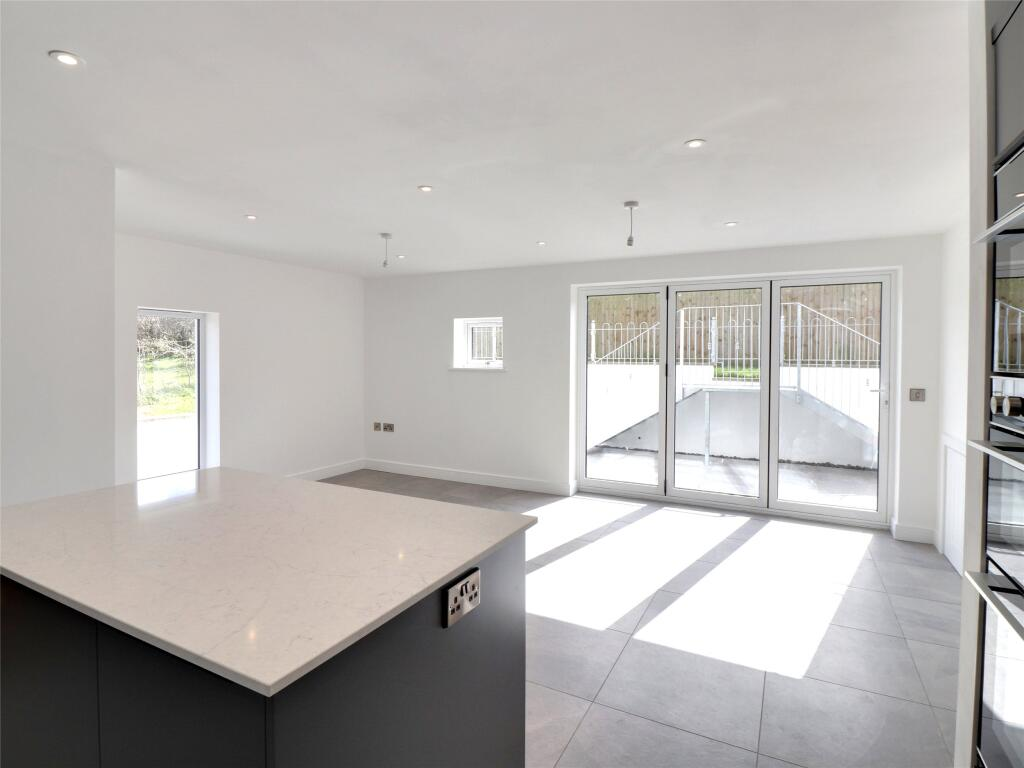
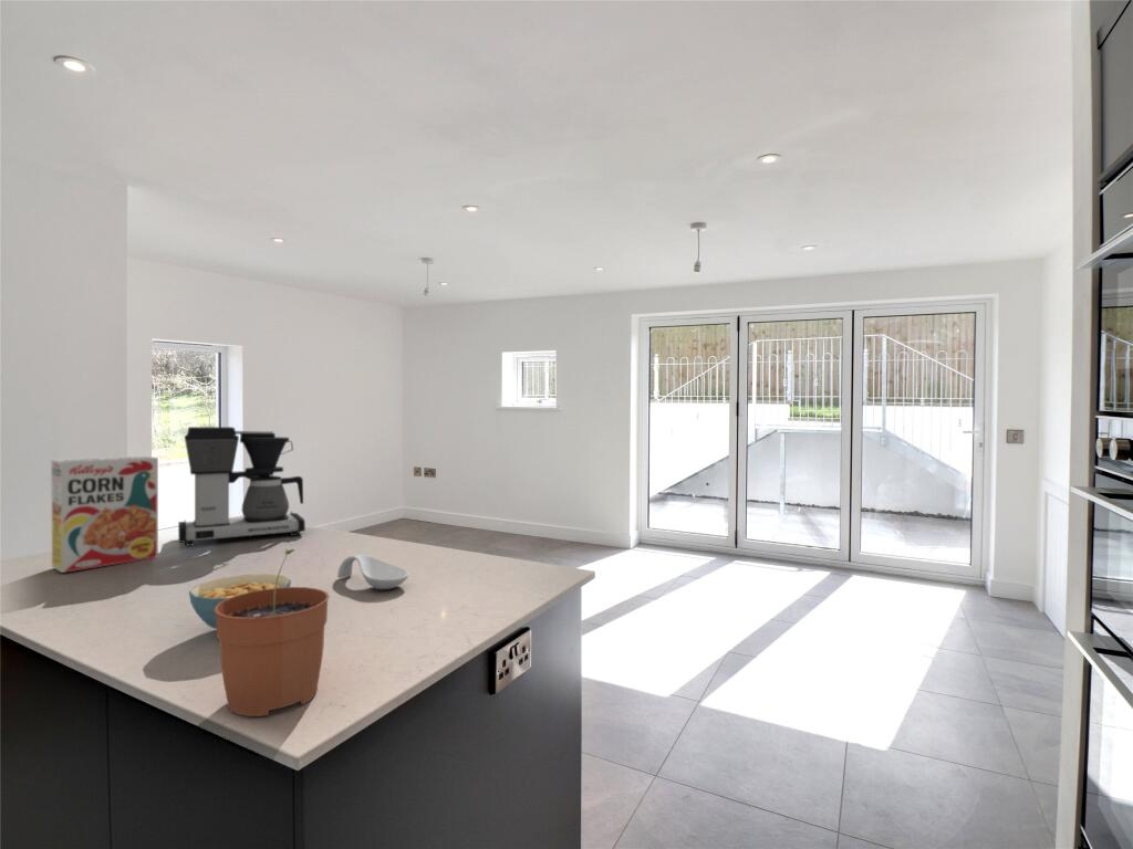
+ coffee maker (243, 476)
+ cereal bowl (237, 595)
+ cereal box (106, 510)
+ spoon rest (371, 570)
+ plant pot (273, 625)
